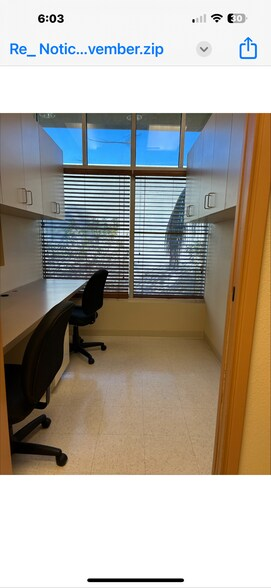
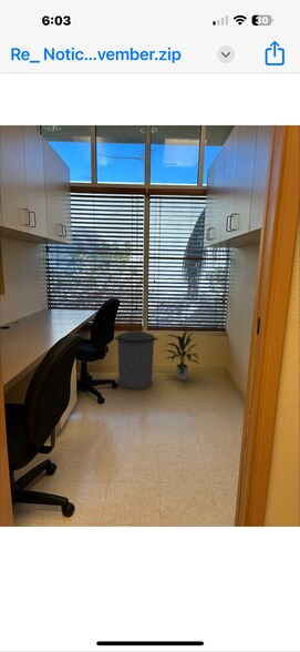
+ trash can (135, 357)
+ indoor plant (182, 354)
